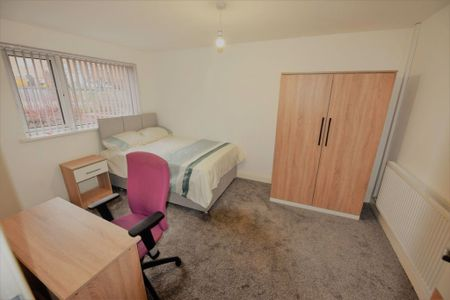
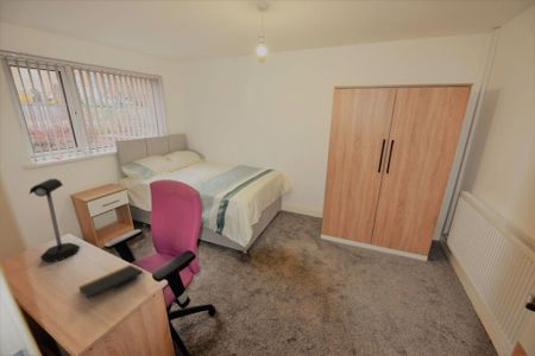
+ mailbox (54, 218)
+ notepad (111, 279)
